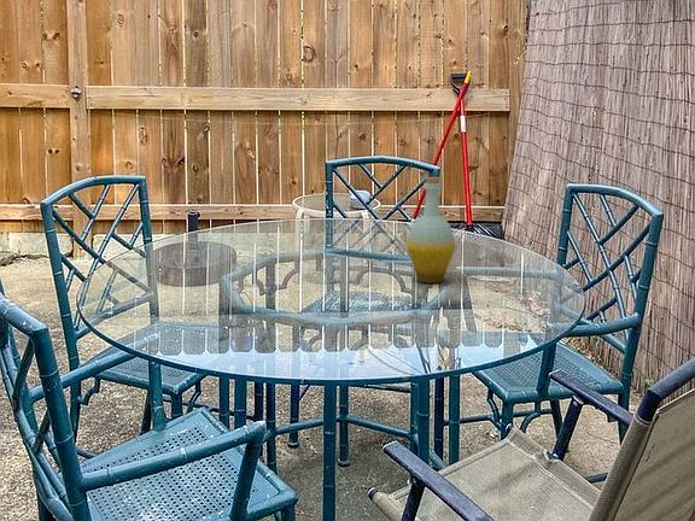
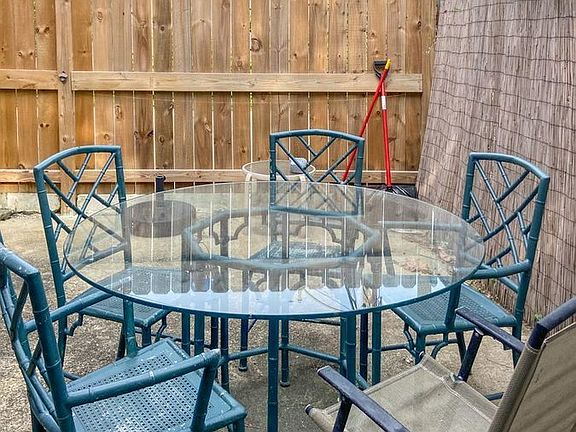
- bottle (431, 229)
